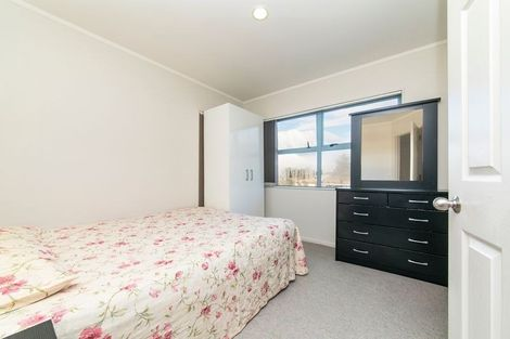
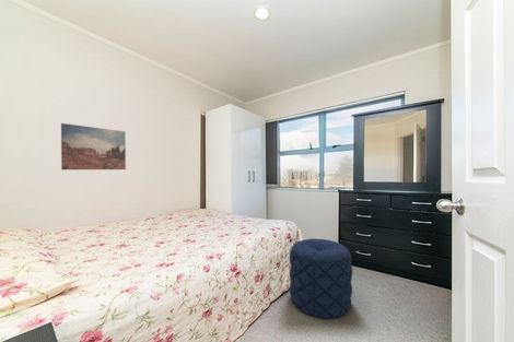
+ pouf (319, 272)
+ wall art (96, 149)
